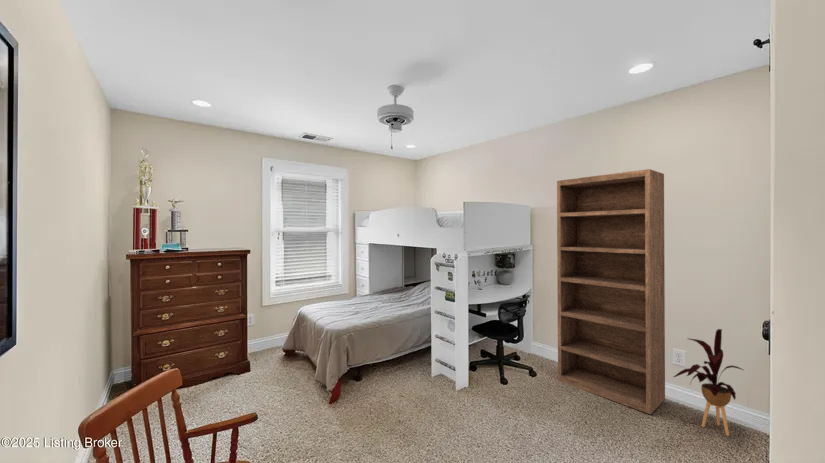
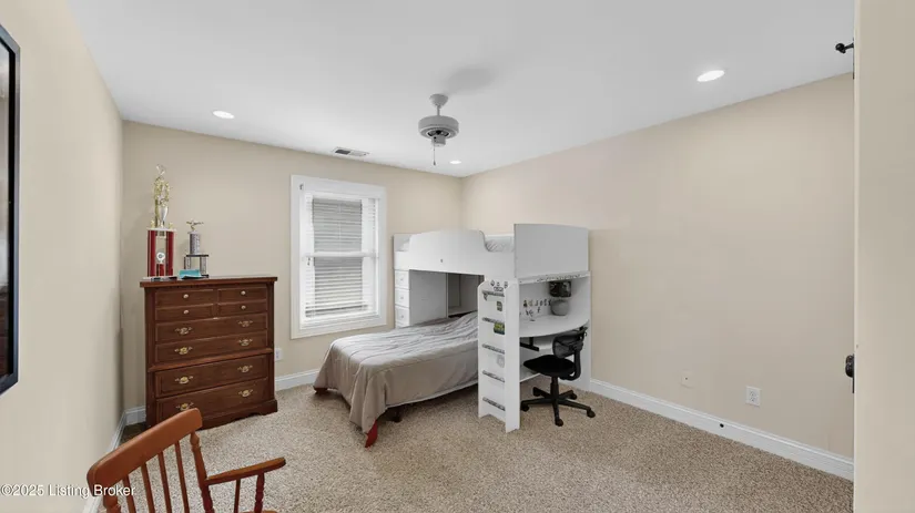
- bookshelf (607, 283)
- house plant (708, 376)
